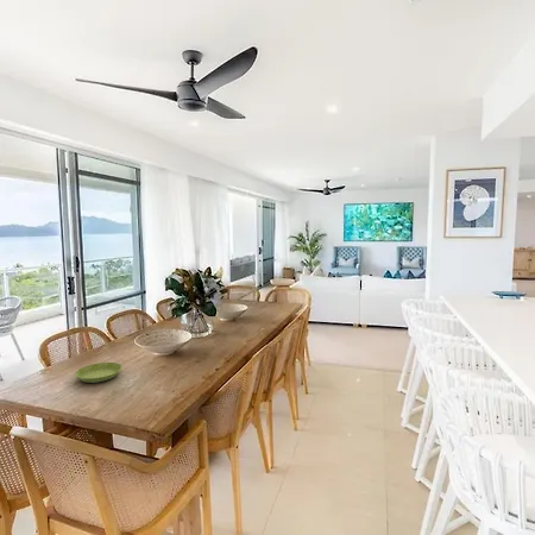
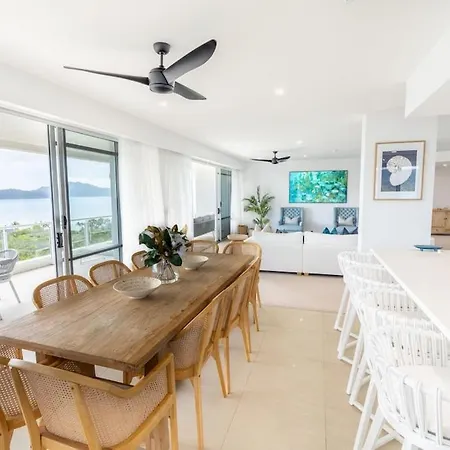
- saucer (99, 372)
